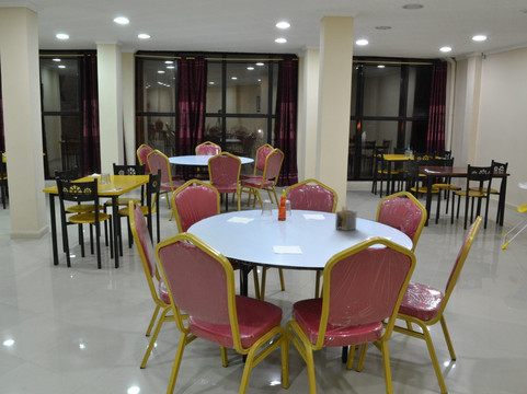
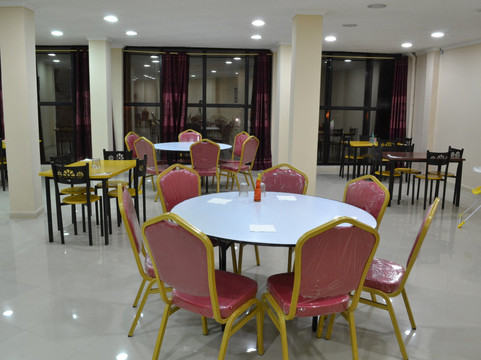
- napkin holder (345, 217)
